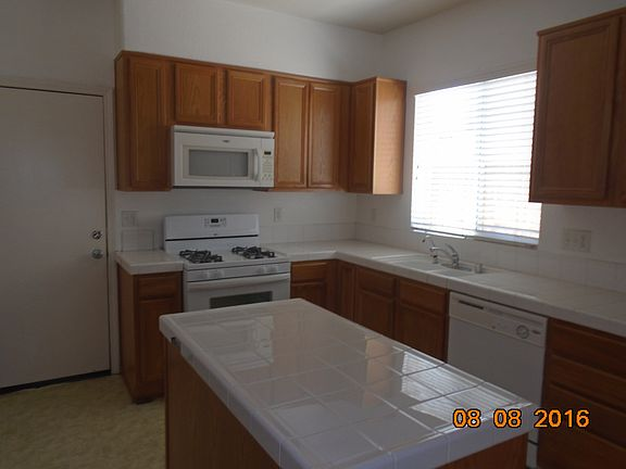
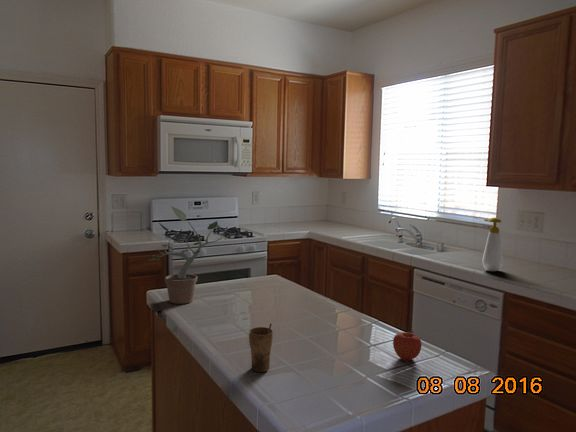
+ soap bottle (491, 243)
+ potted plant (187, 252)
+ cup (260, 345)
+ apple (407, 344)
